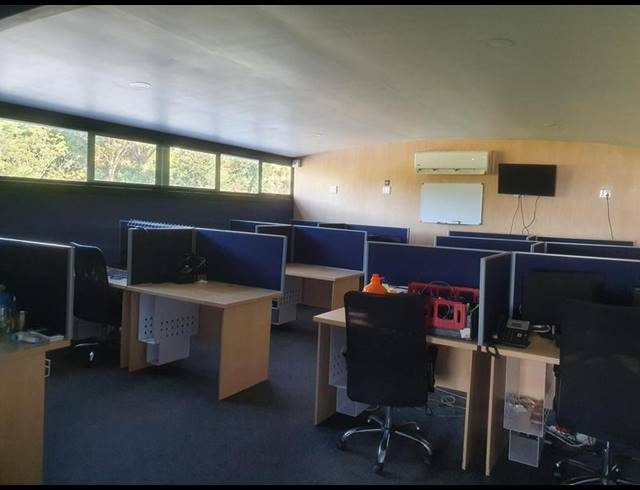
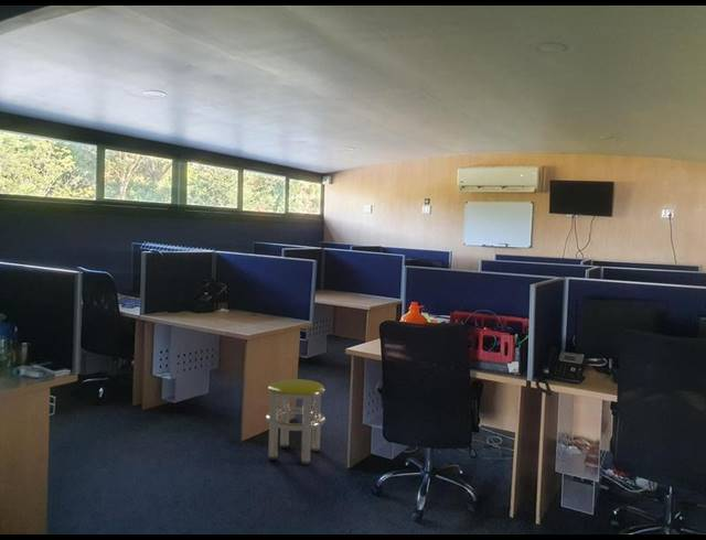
+ stool (295, 413)
